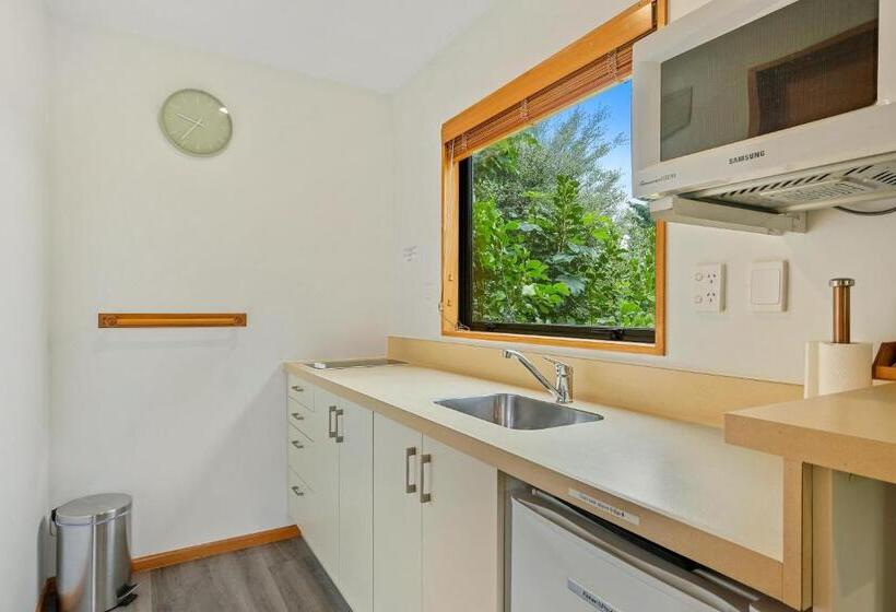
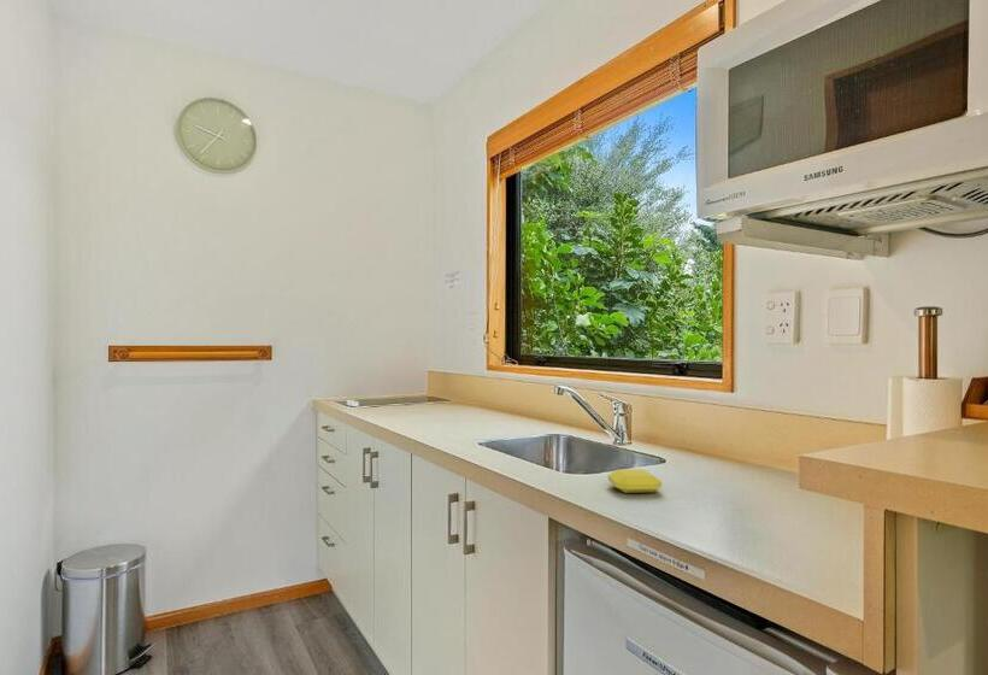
+ soap bar (634, 480)
